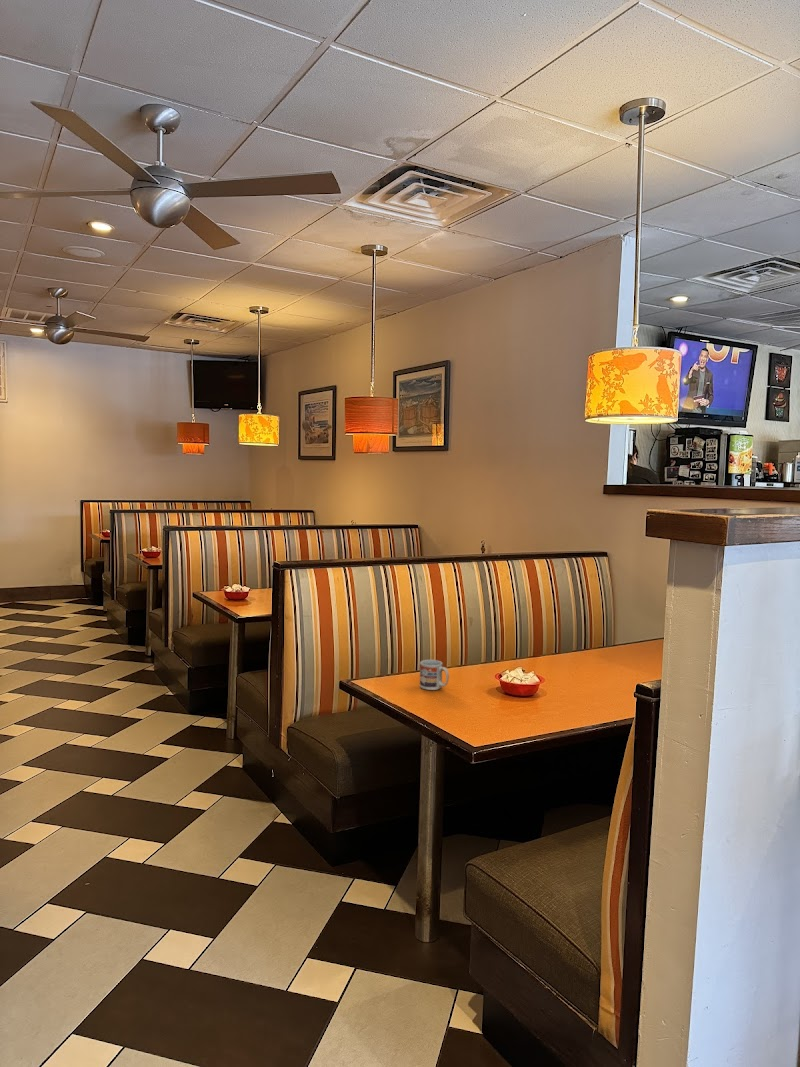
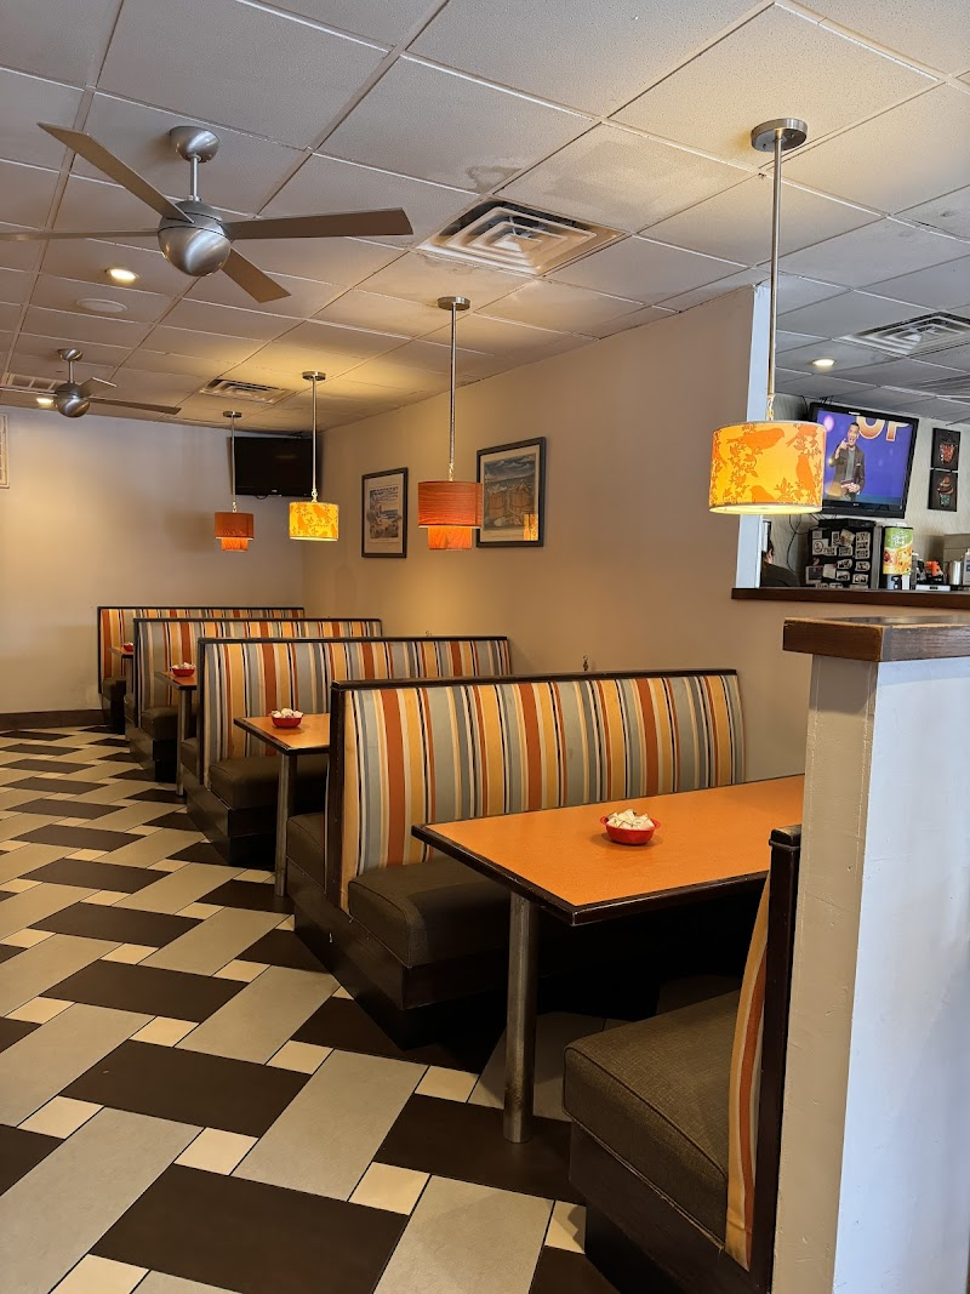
- cup (434, 675)
